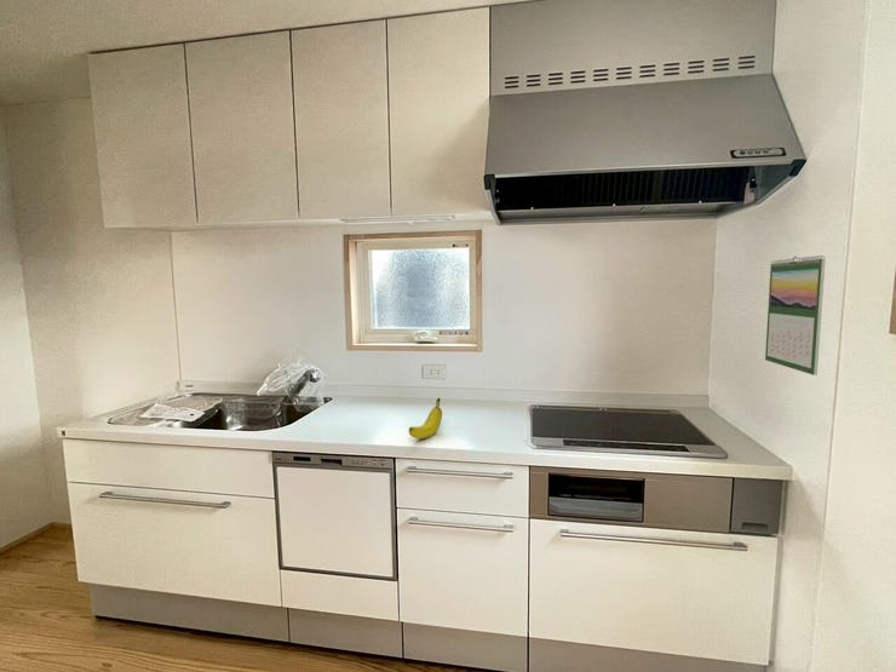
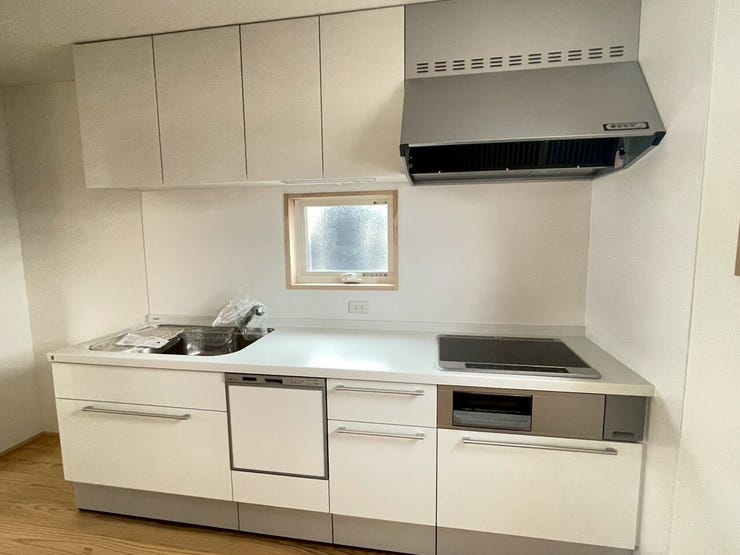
- fruit (426, 420)
- calendar (792, 311)
